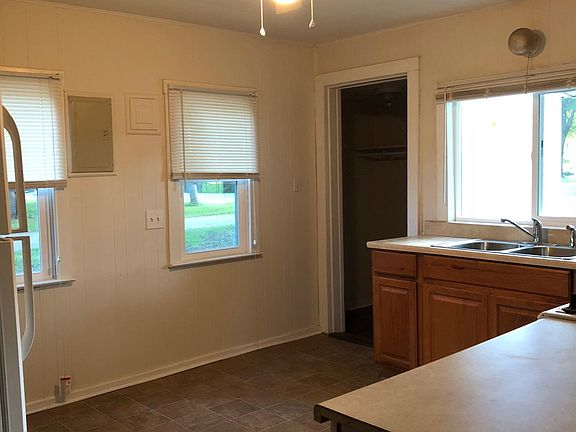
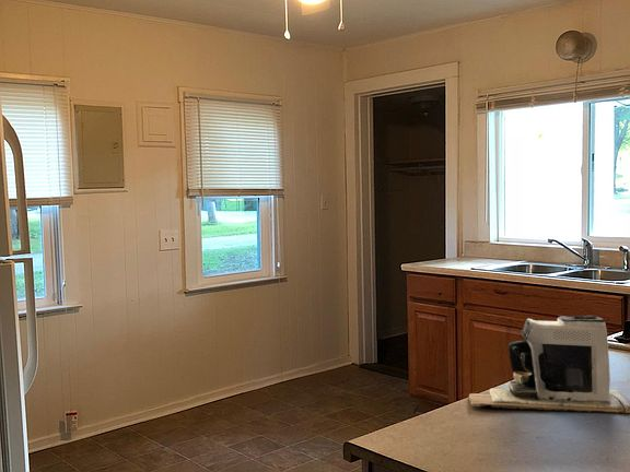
+ coffee maker (553, 359)
